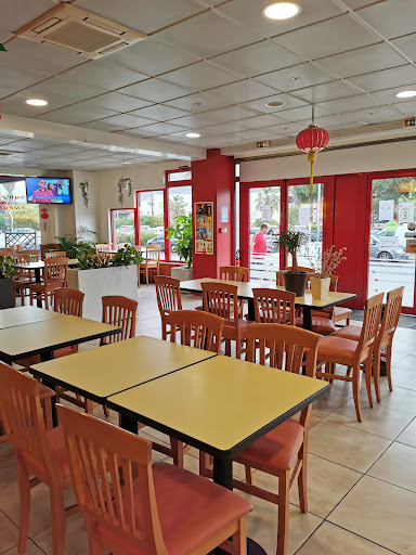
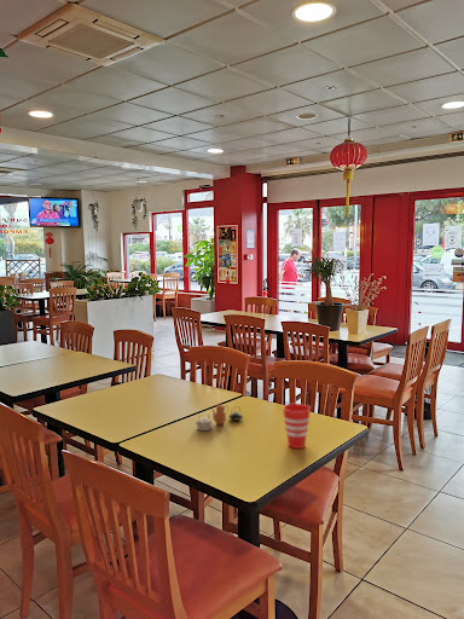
+ cup (296, 426)
+ teapot (219, 413)
